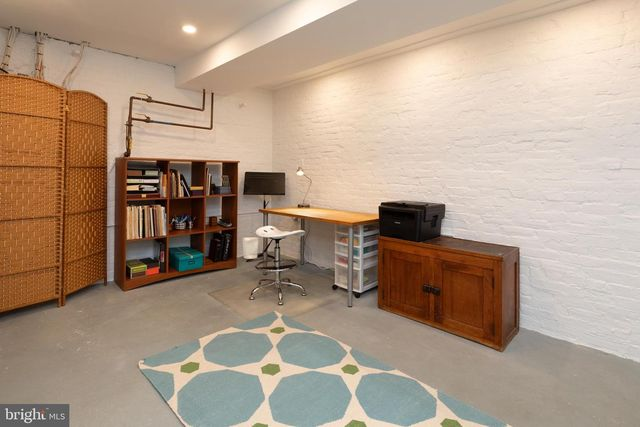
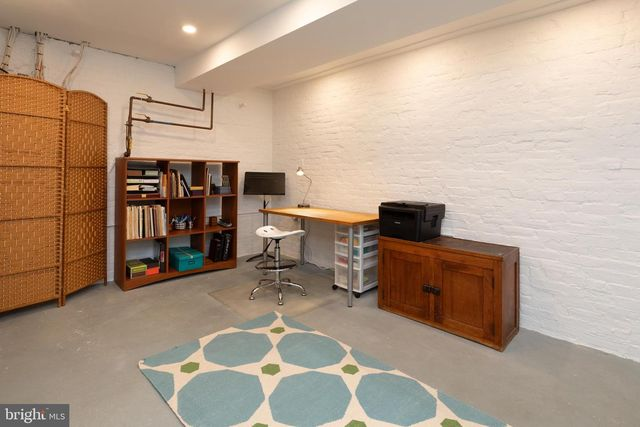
- wastebasket (250, 247)
